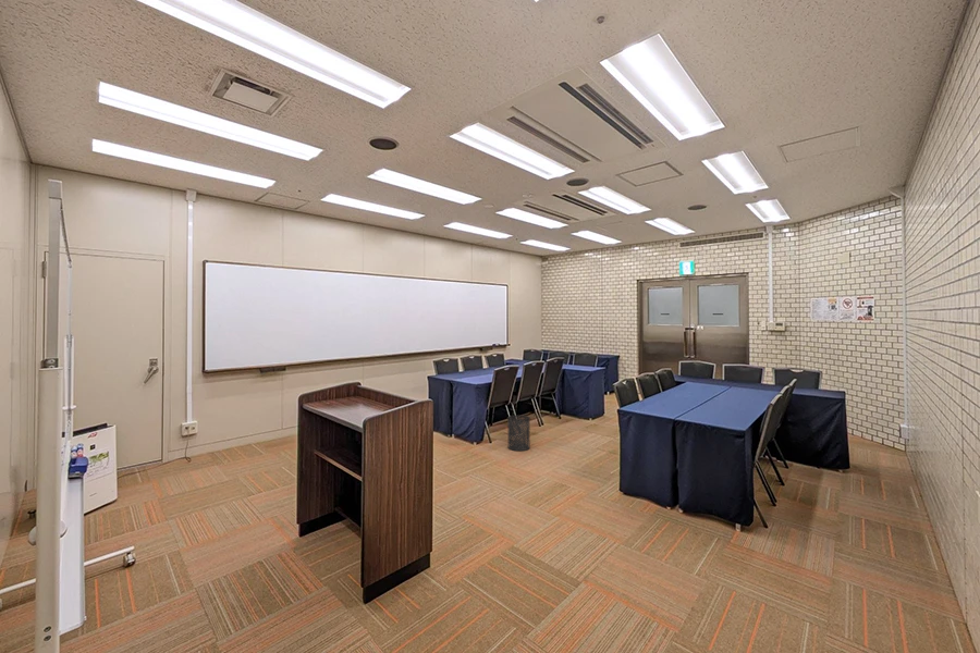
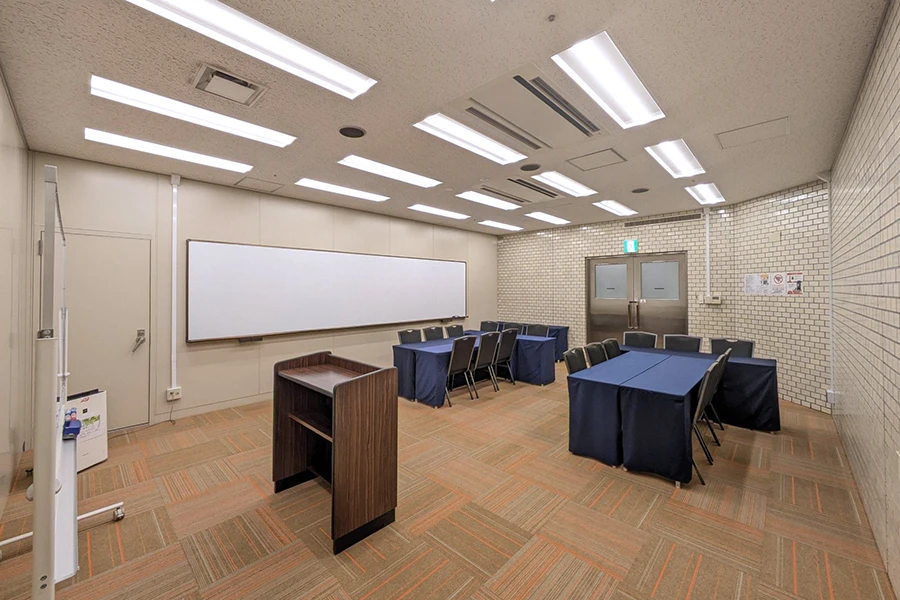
- trash can (518, 432)
